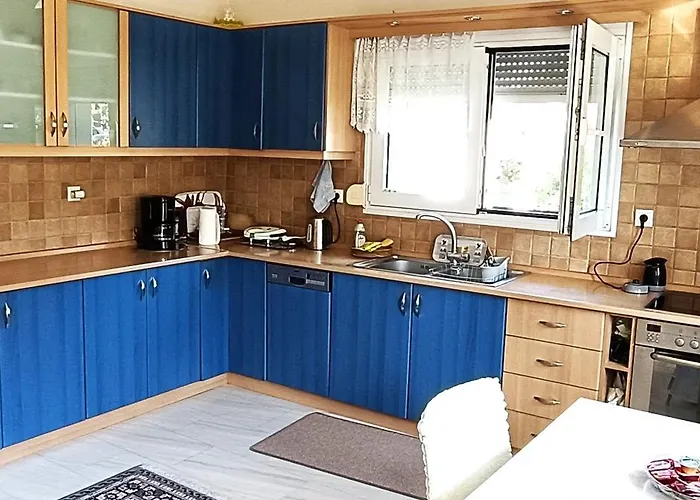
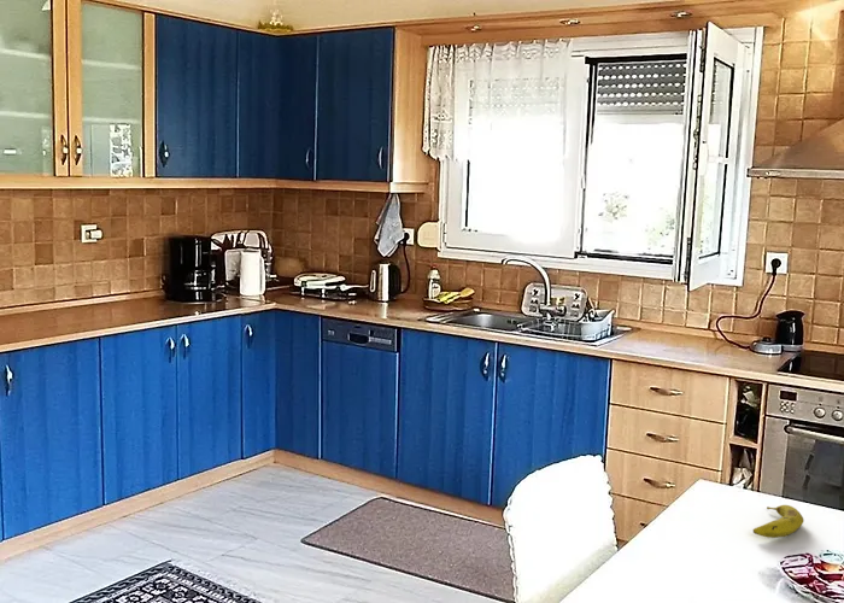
+ fruit (775, 520)
